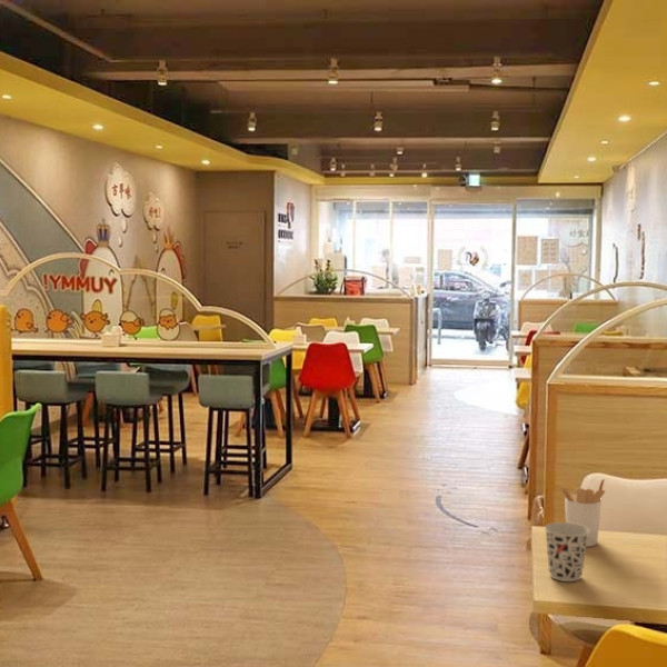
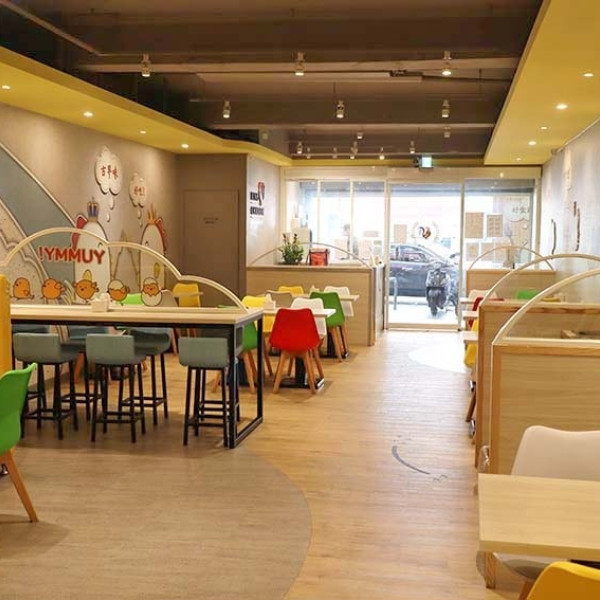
- utensil holder (585, 511)
- cup (566, 552)
